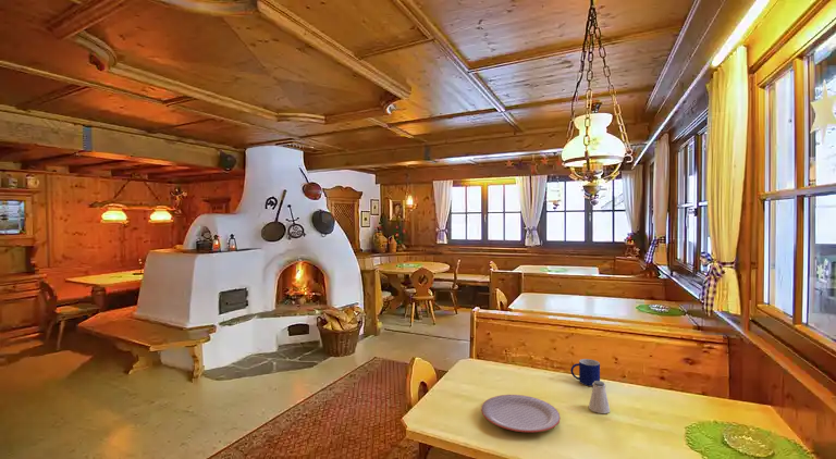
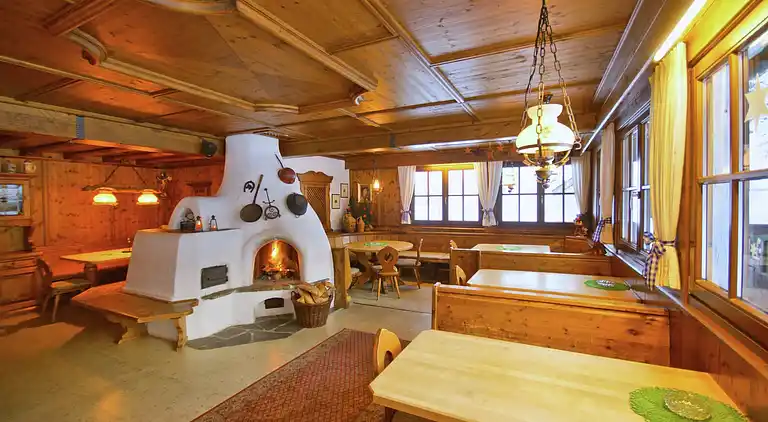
- mug (585, 372)
- saltshaker (599, 395)
- plate (519, 413)
